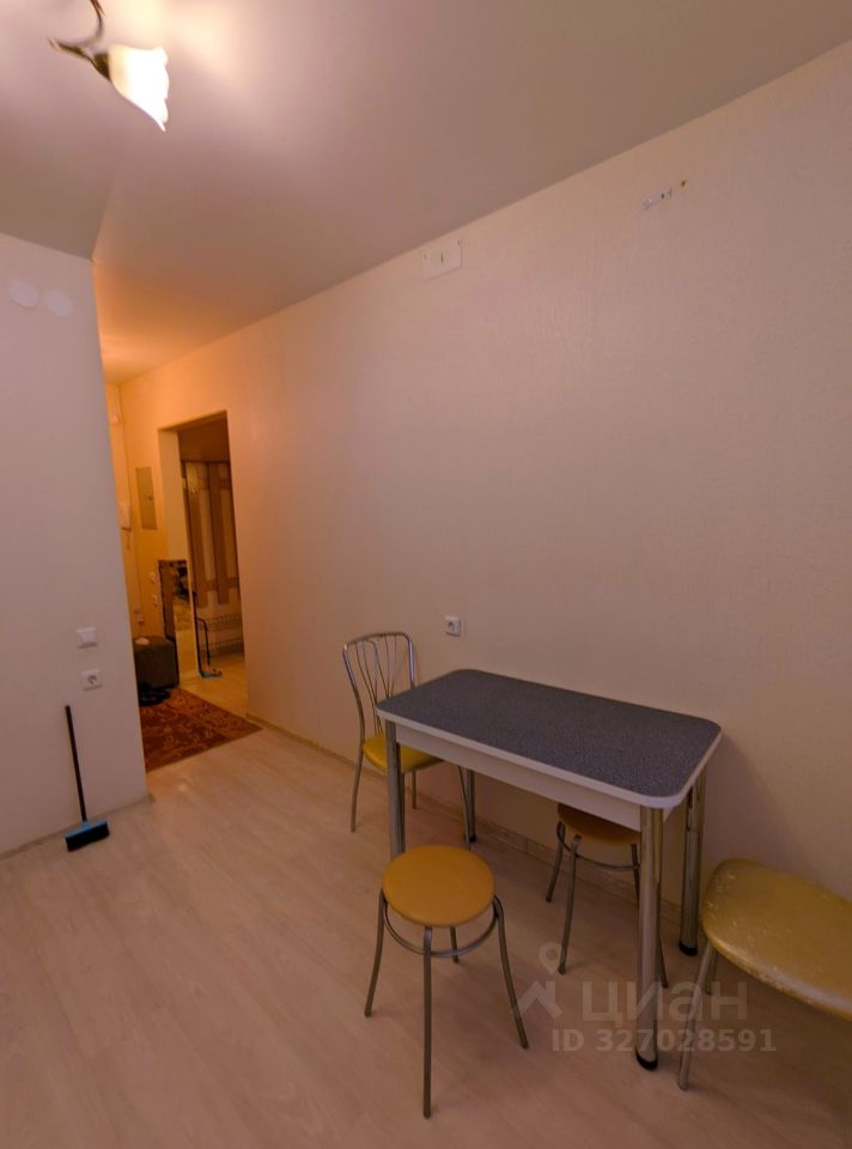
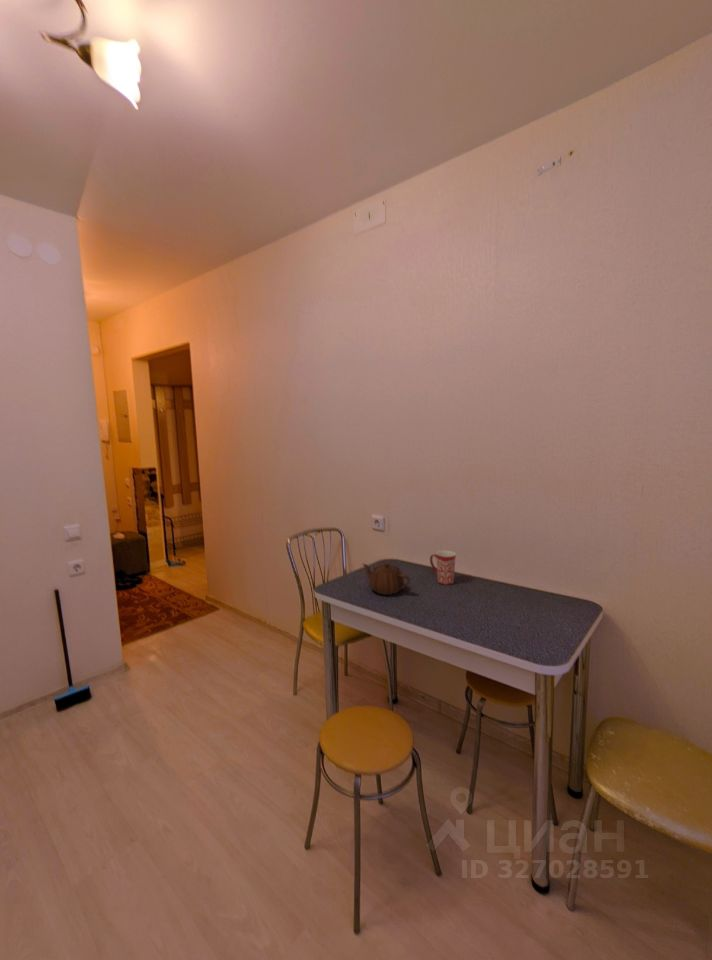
+ mug (442, 566)
+ teapot (385, 576)
